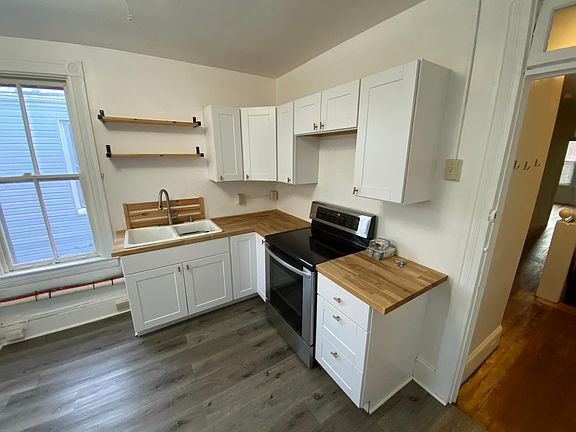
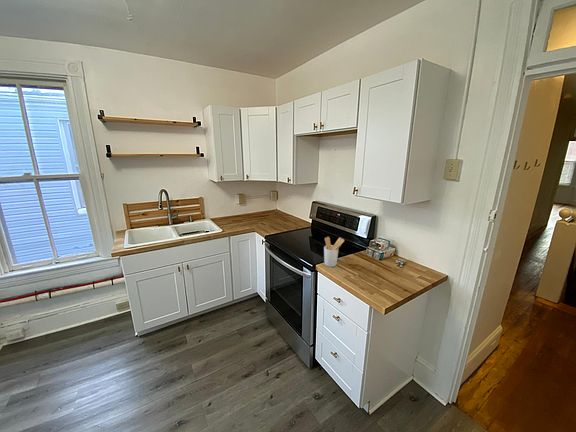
+ utensil holder (334, 251)
